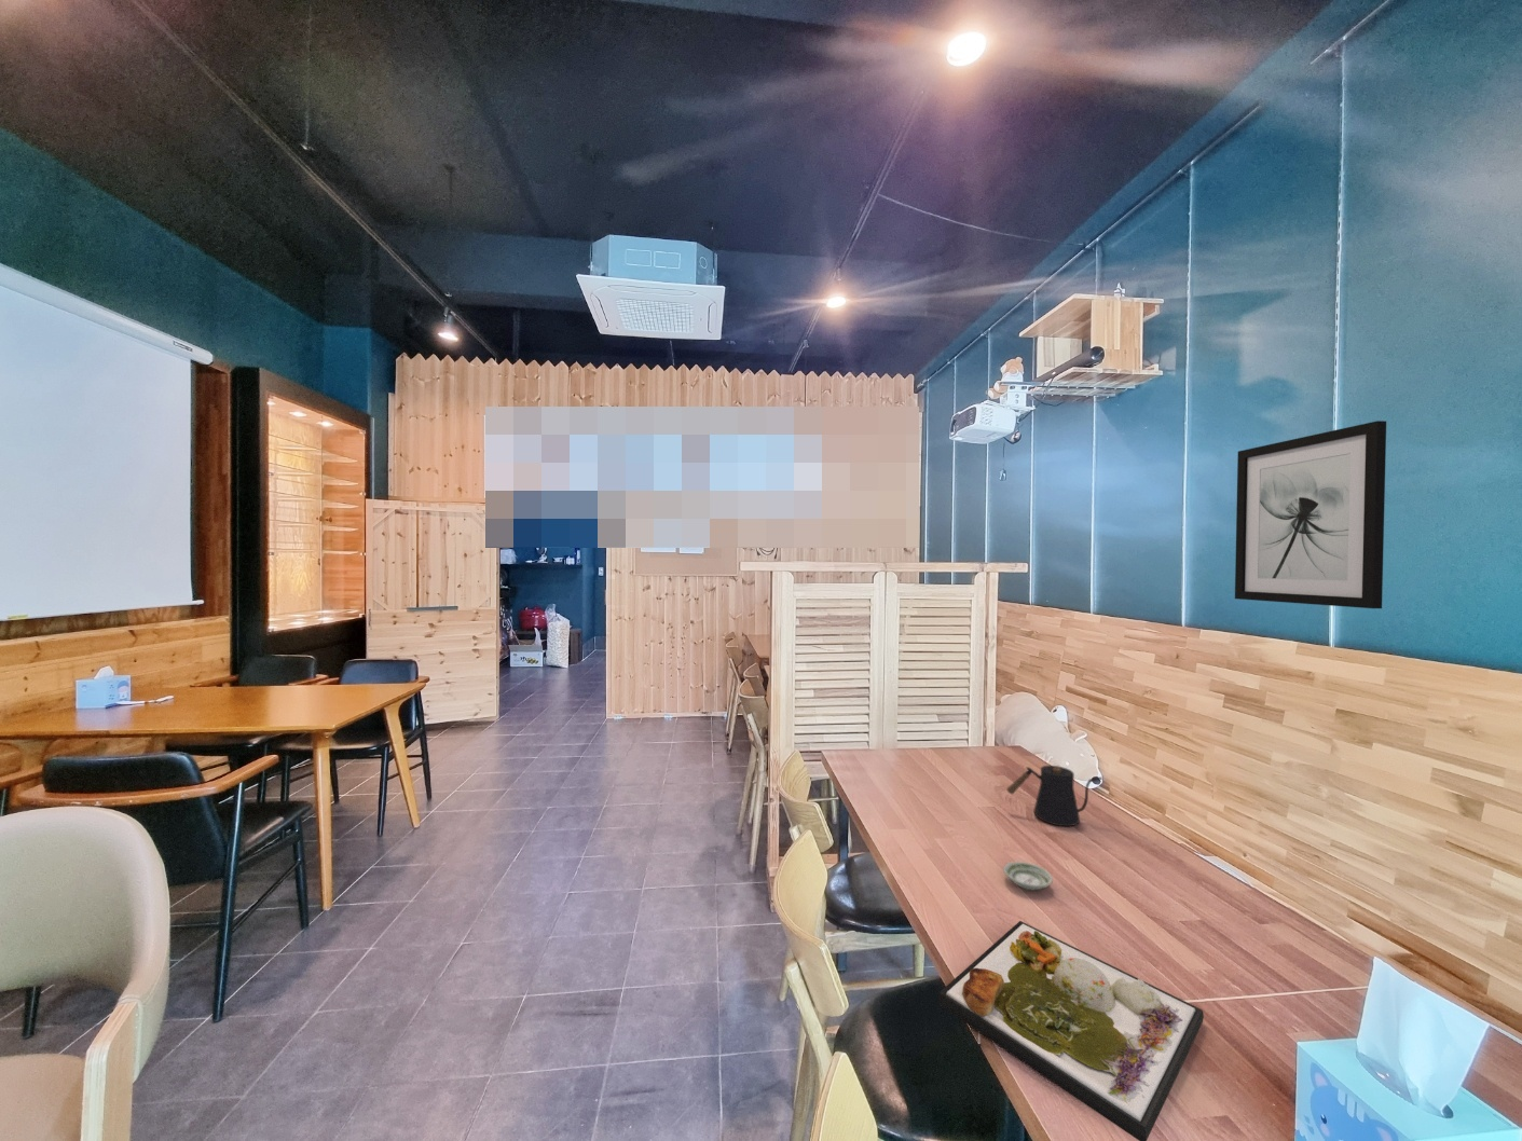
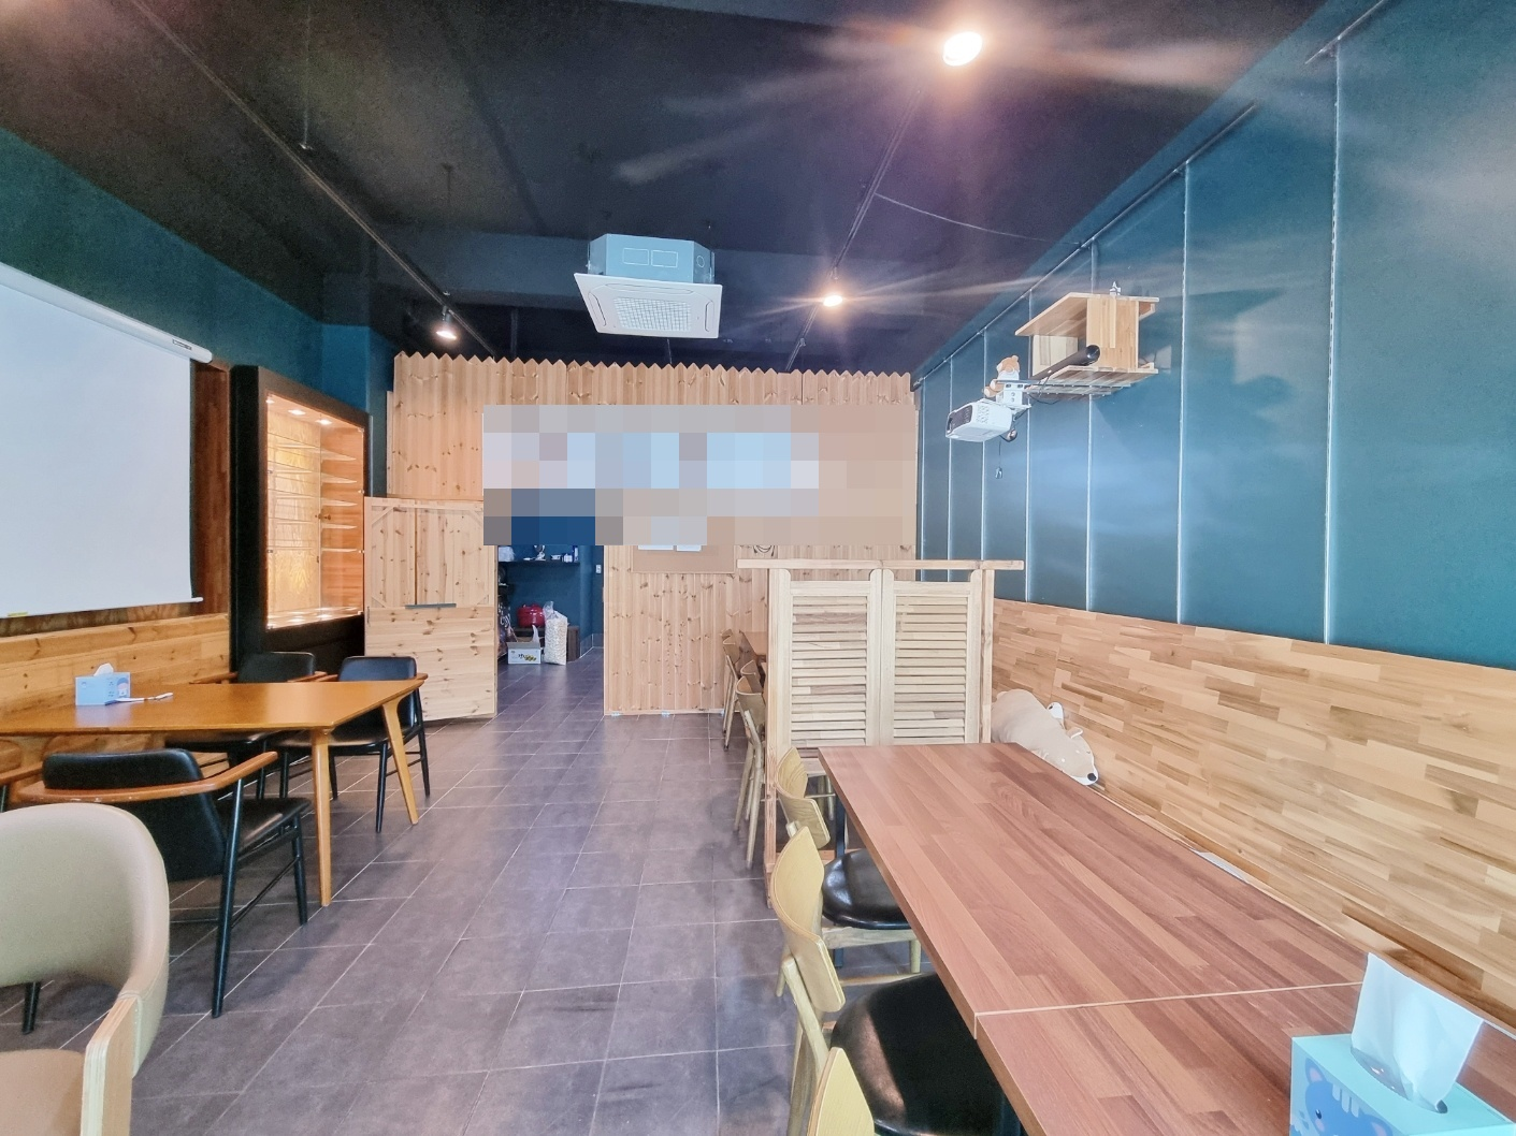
- saucer (1027, 877)
- kettle (1052, 792)
- wall art (1300, 520)
- dinner plate (1068, 997)
